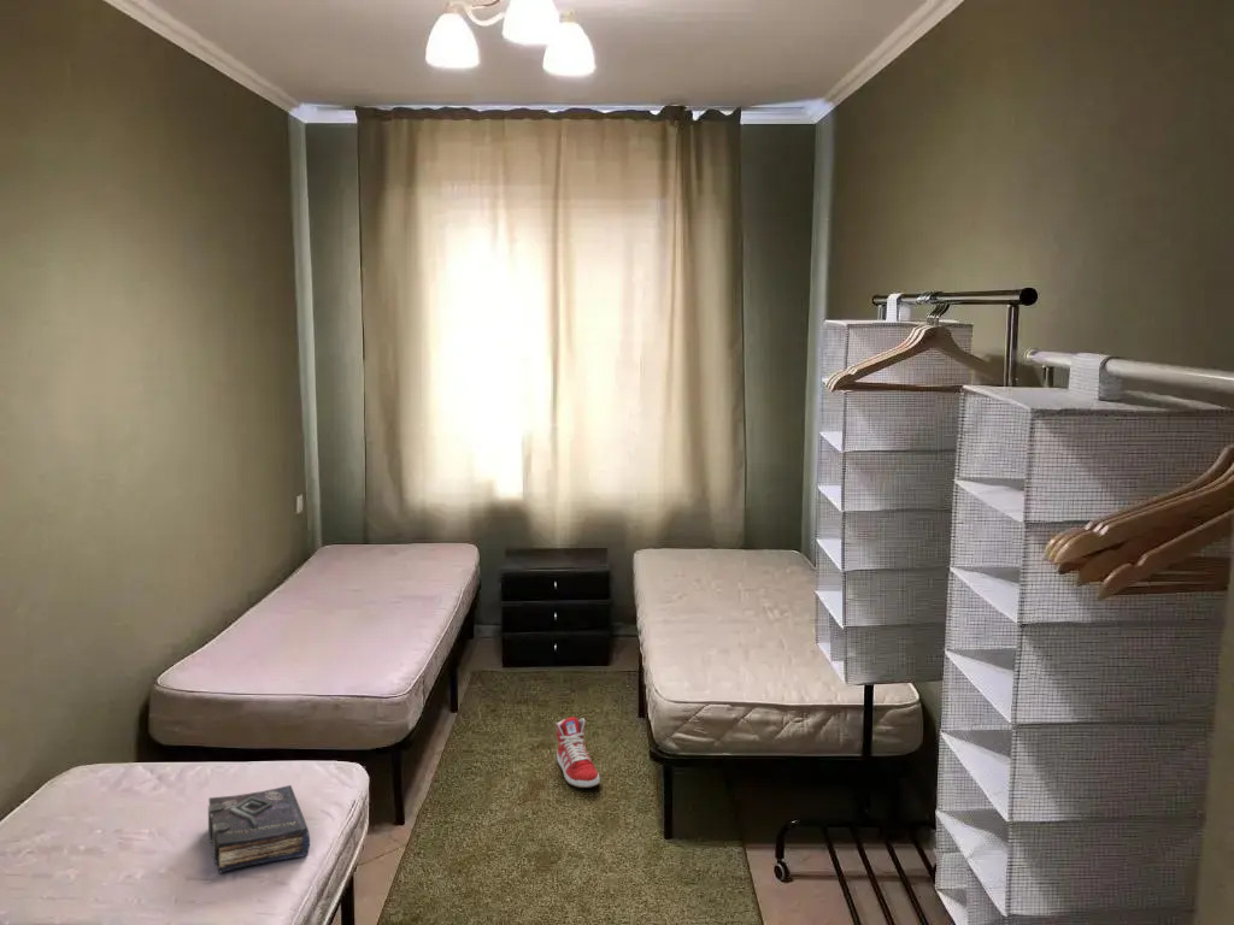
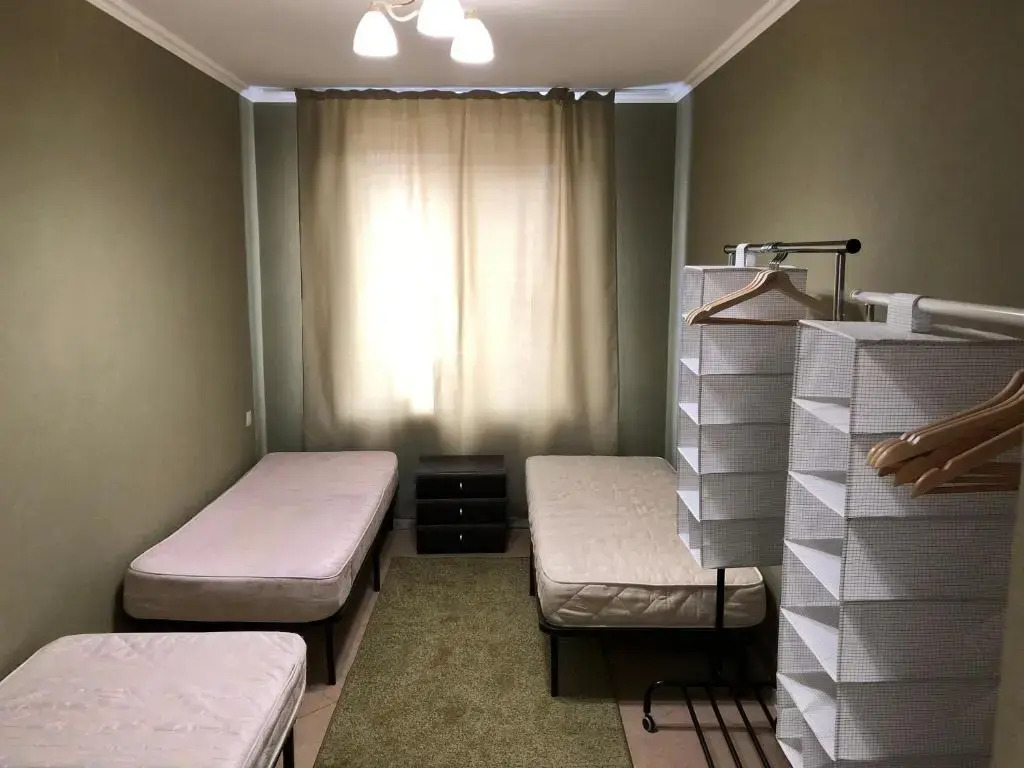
- sneaker (576, 749)
- book (258, 825)
